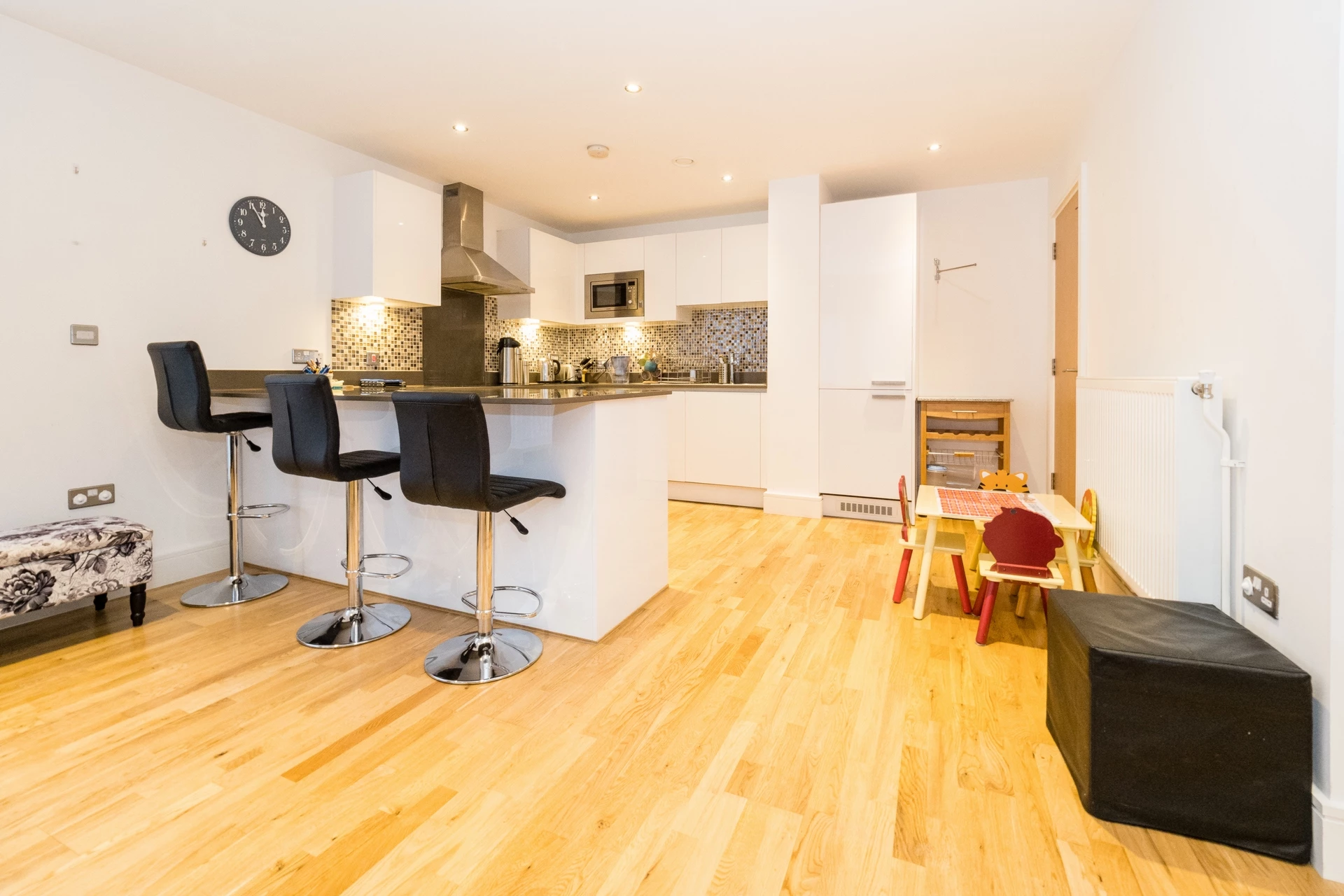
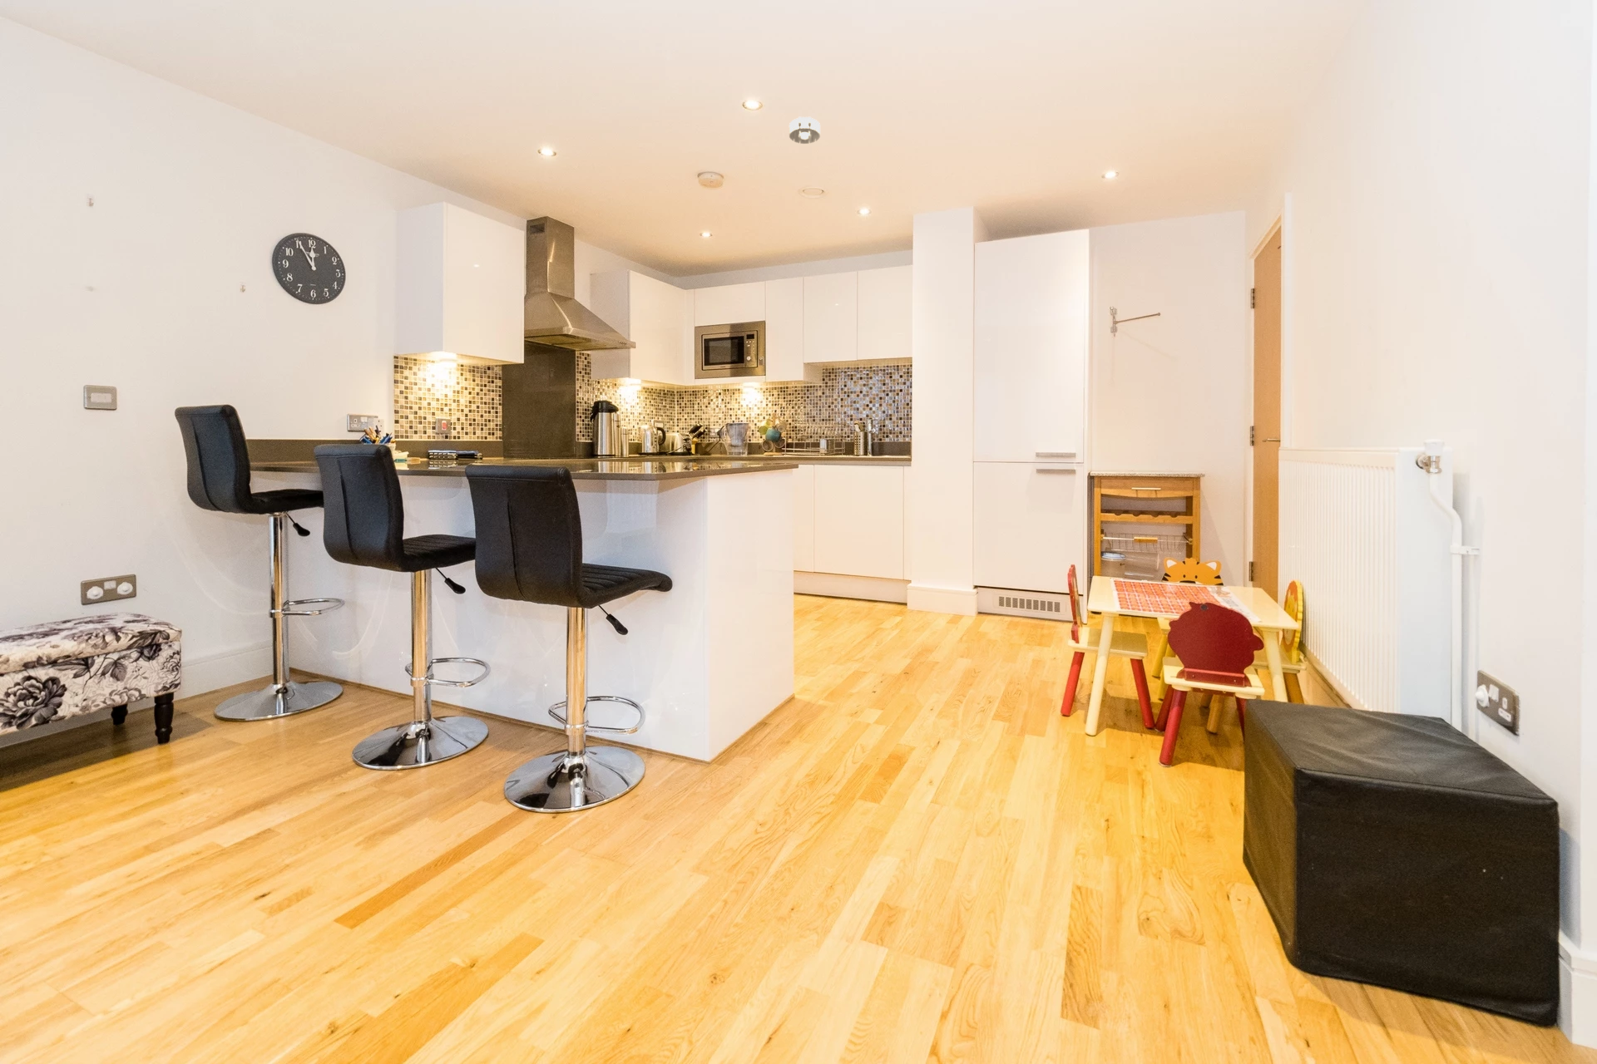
+ smoke detector (804, 129)
